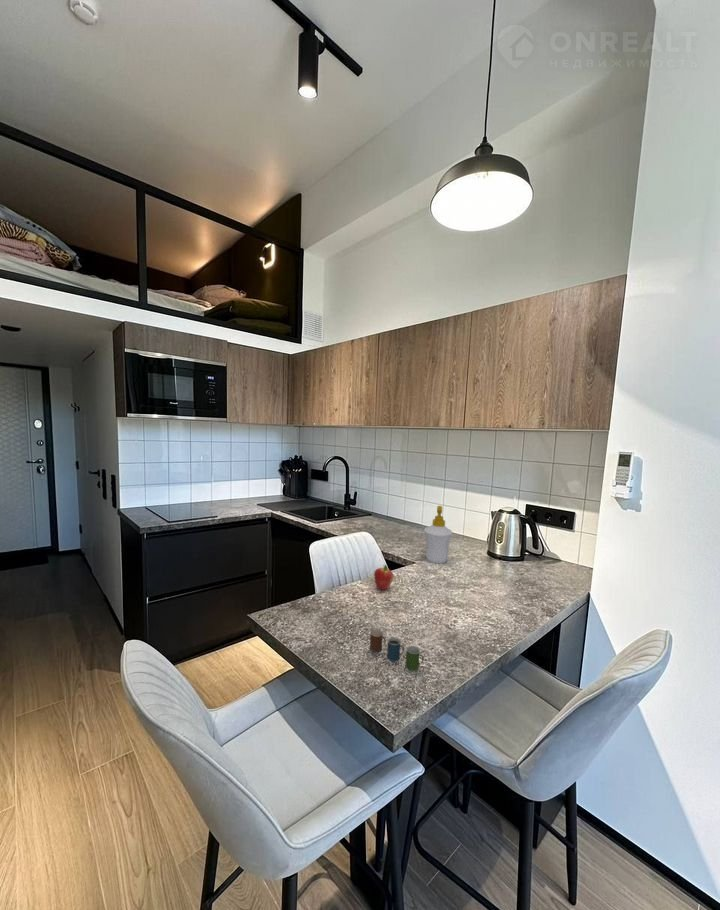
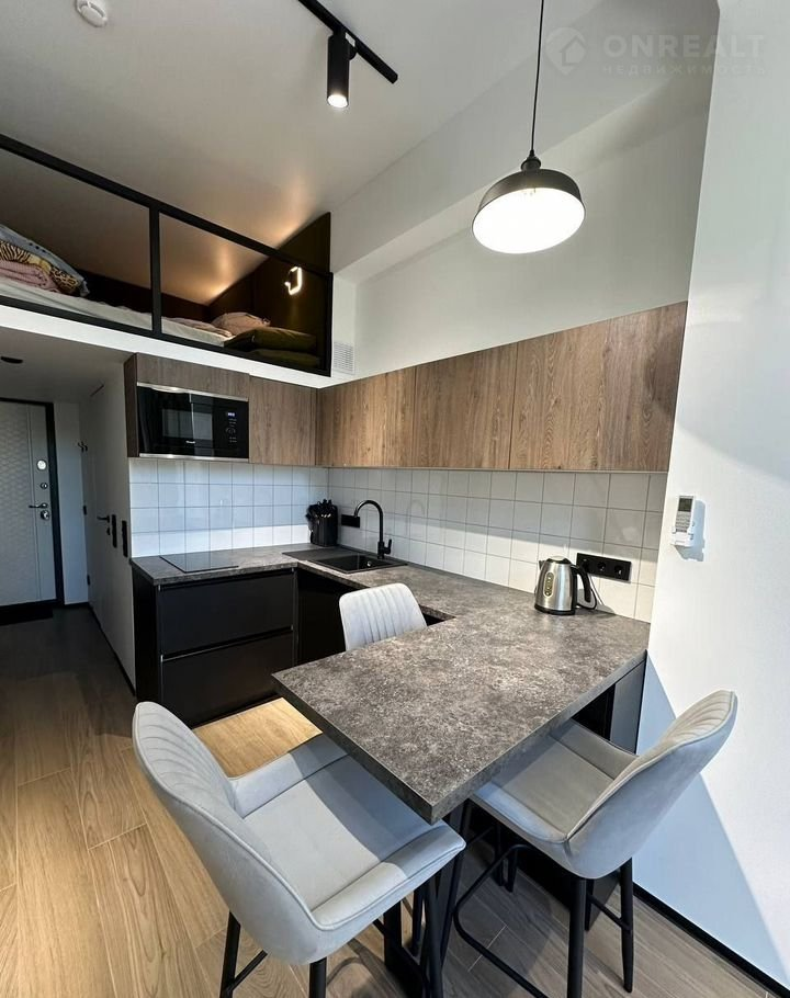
- cup (396, 644)
- soap bottle (438, 534)
- fruit (384, 575)
